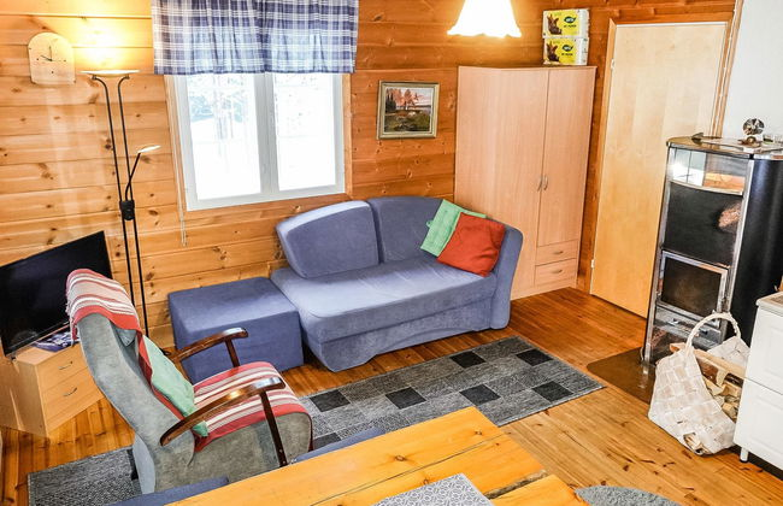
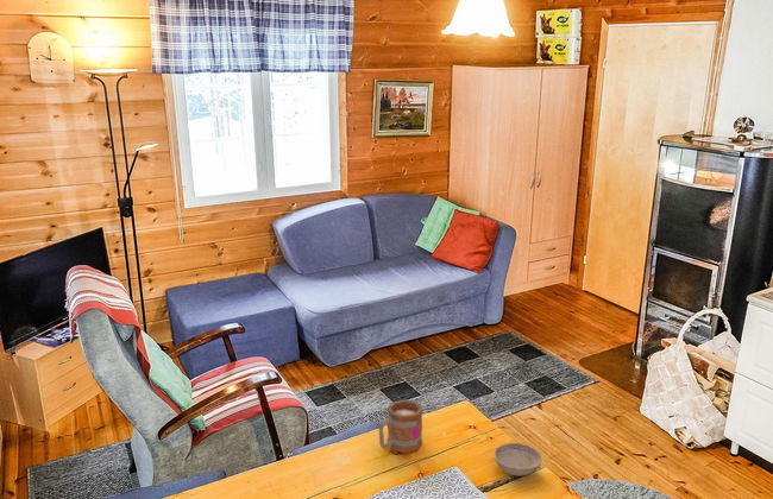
+ mug (398, 428)
+ bowl (517, 462)
